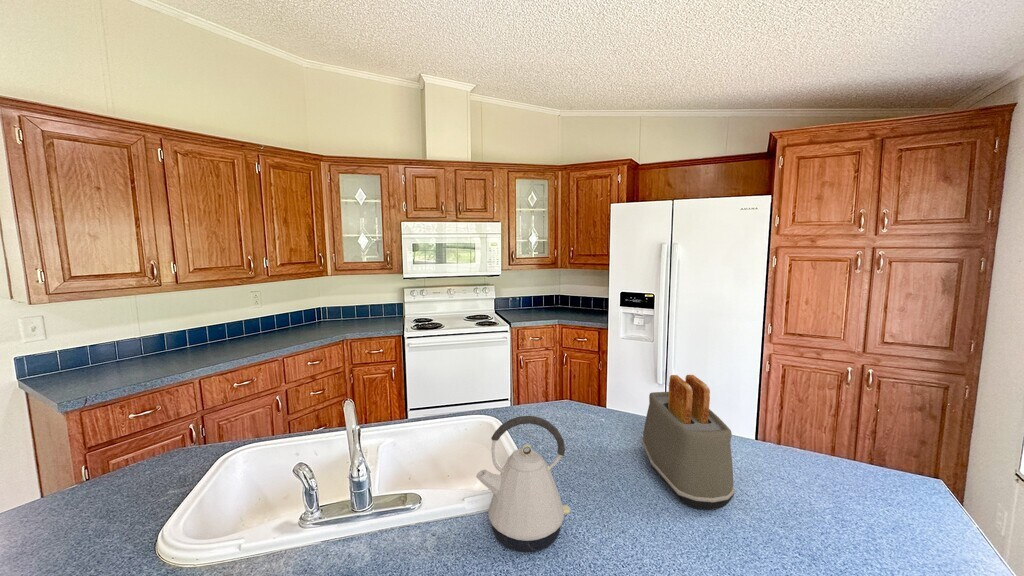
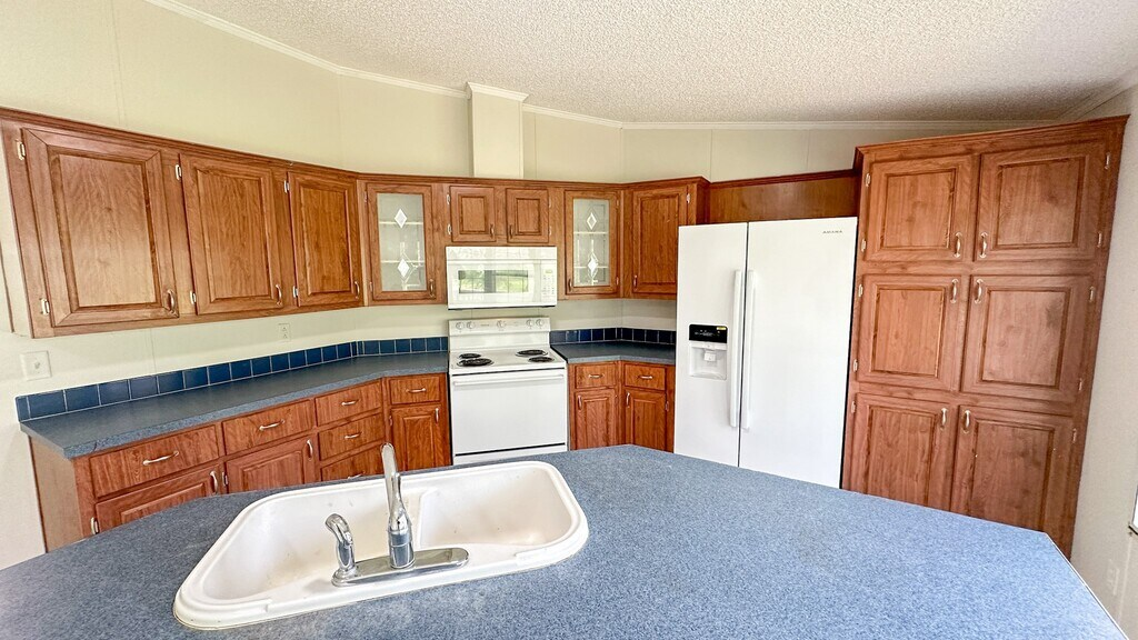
- kettle (523, 474)
- toaster (684, 428)
